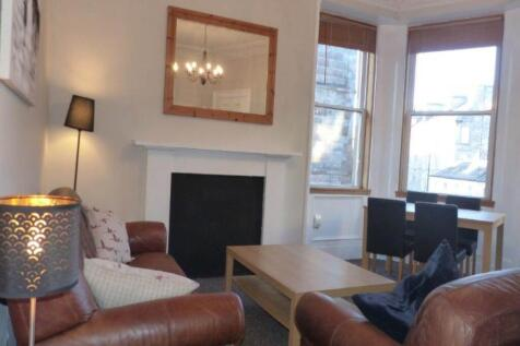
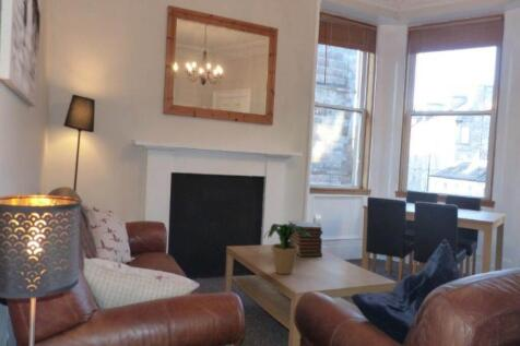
+ potted plant (284, 247)
+ book stack (304, 238)
